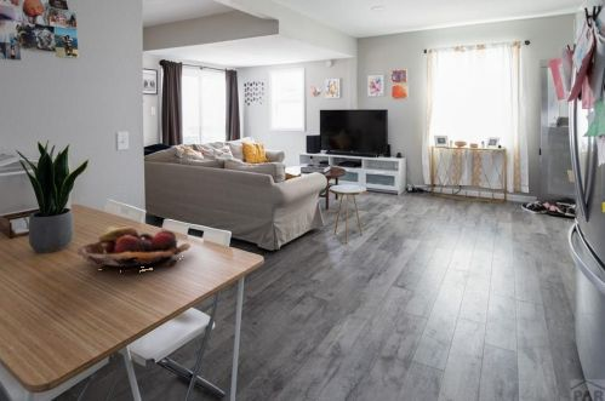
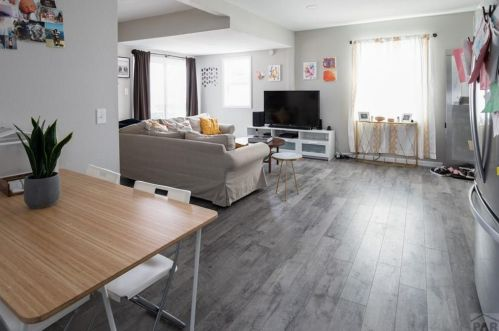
- fruit basket (132, 245)
